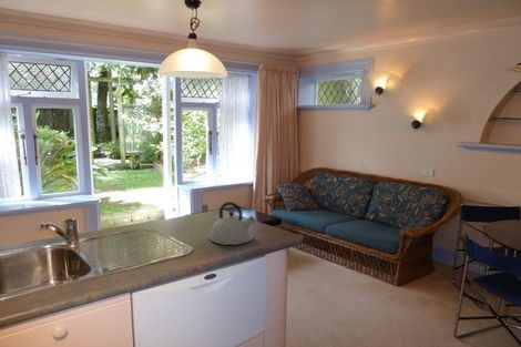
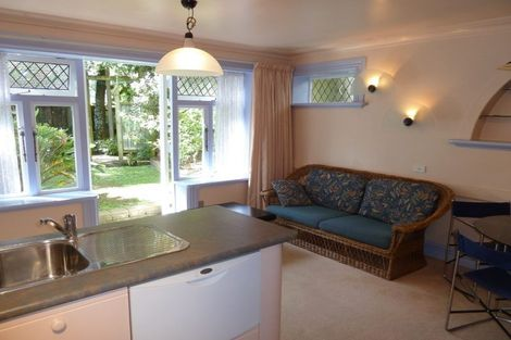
- kettle (233, 220)
